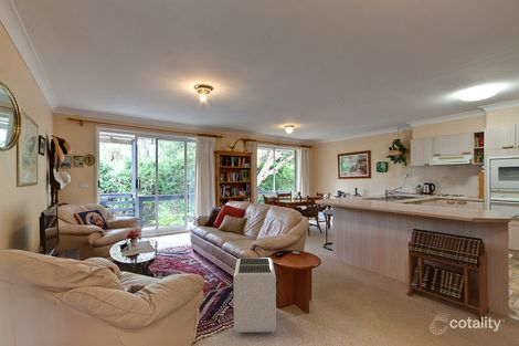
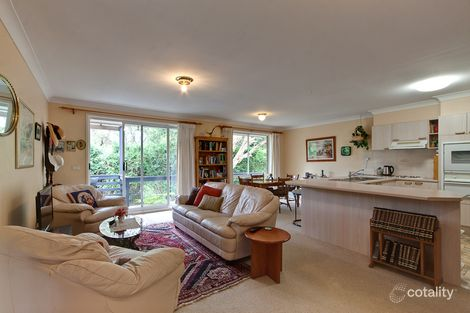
- air purifier (254, 292)
